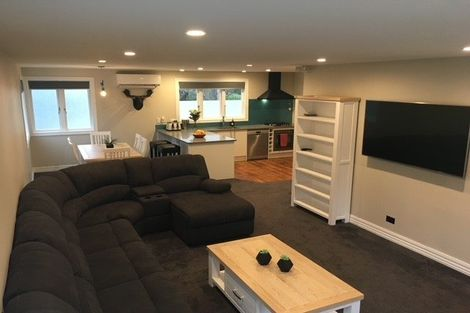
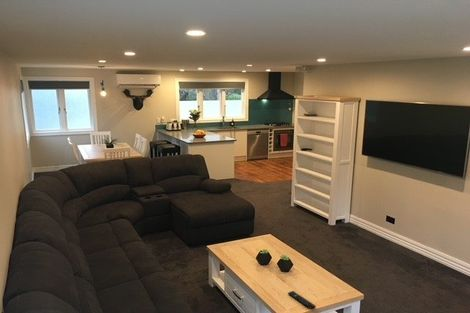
+ remote control (301, 300)
